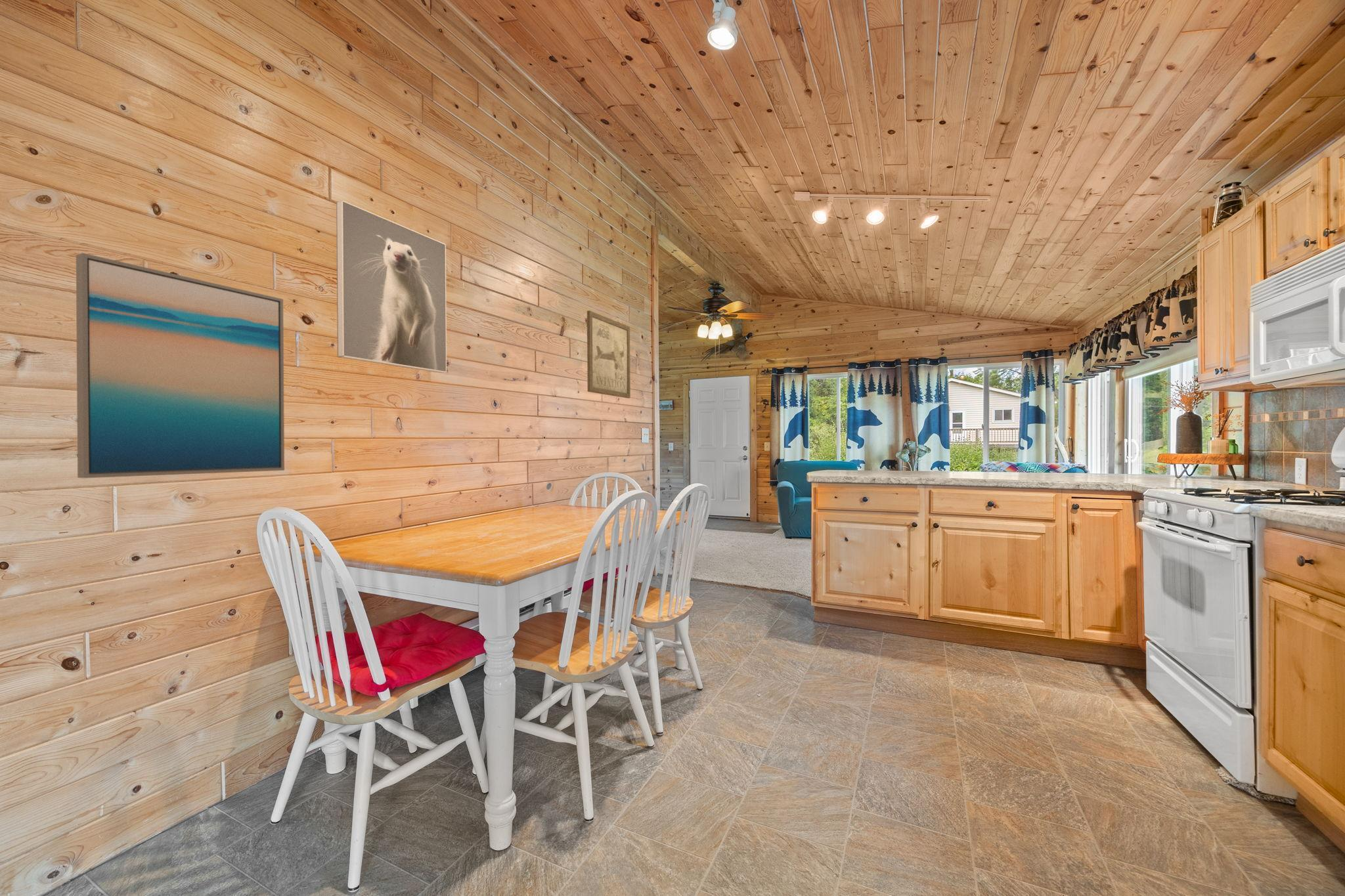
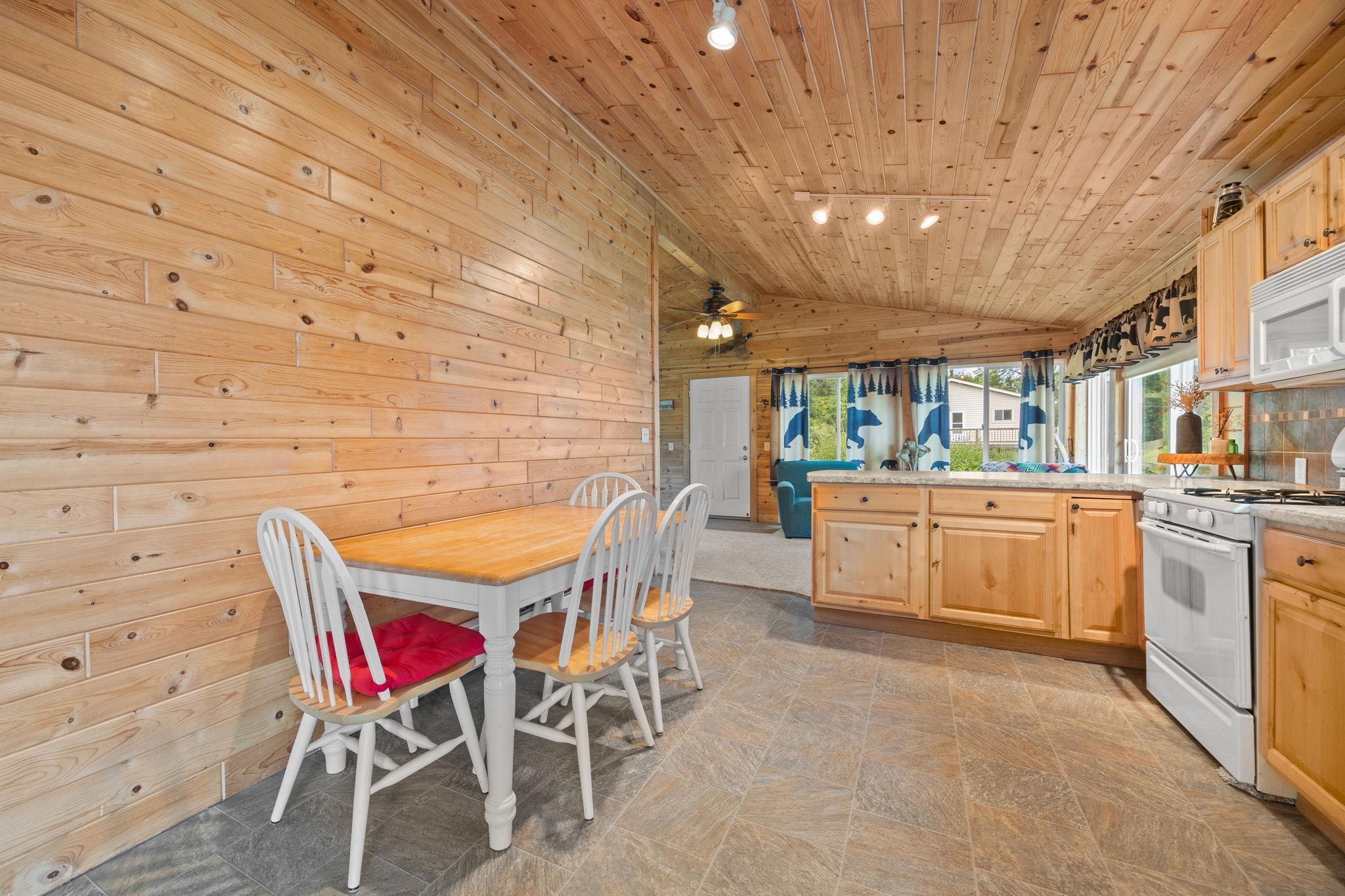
- wall art (609, 357)
- wall art (194, 377)
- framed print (397, 295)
